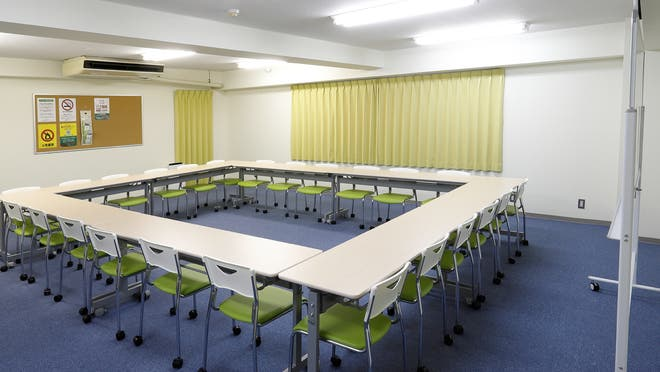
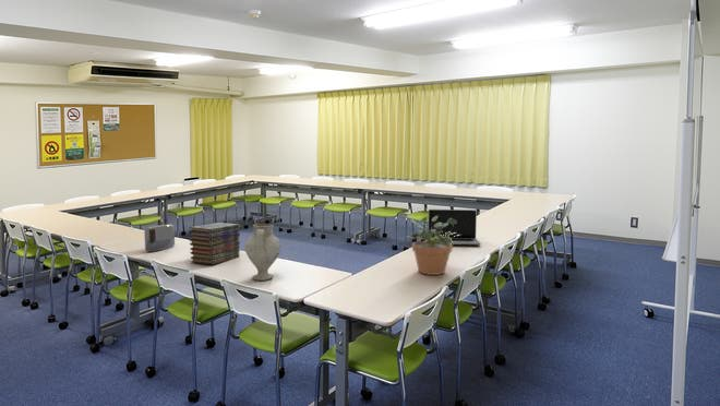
+ pitcher (263, 251)
+ award (159, 237)
+ laptop (453, 226)
+ book stack (215, 242)
+ potted plant (430, 246)
